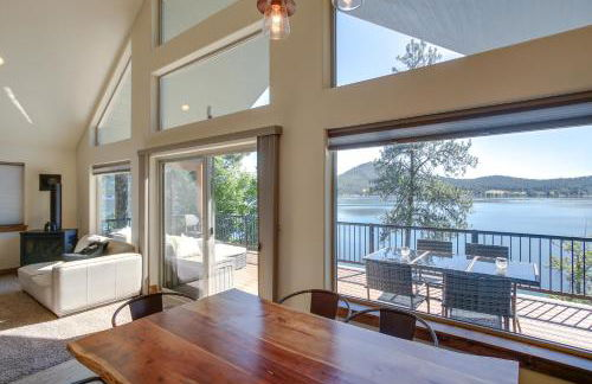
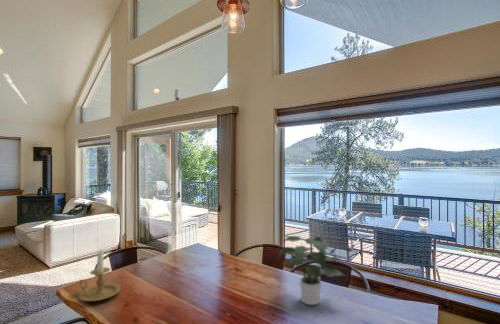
+ candle holder (100, 272)
+ potted plant (310, 266)
